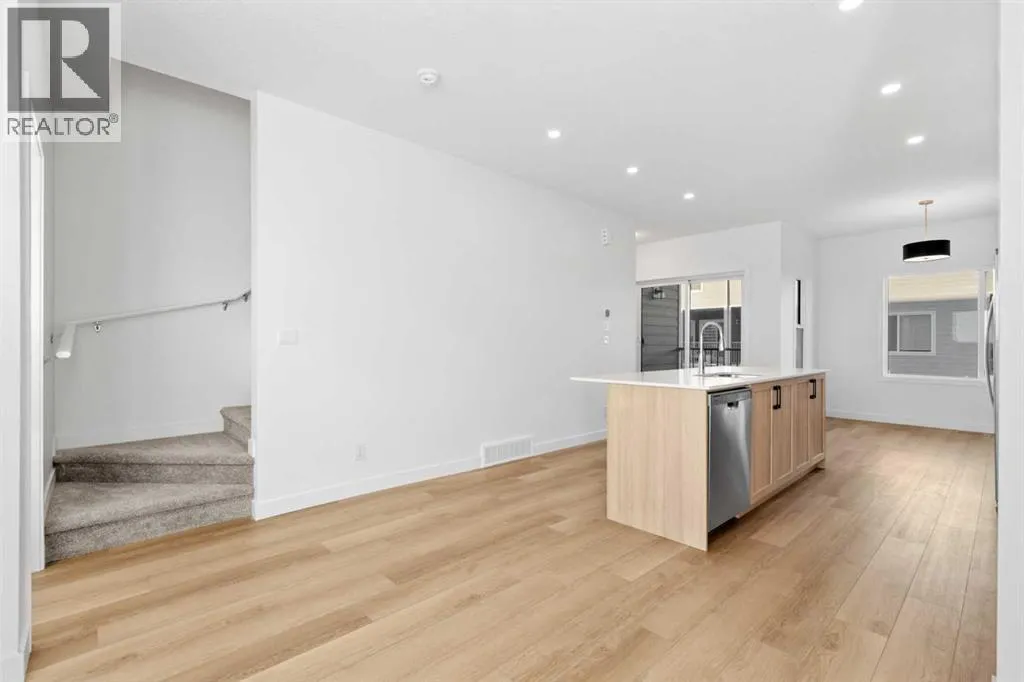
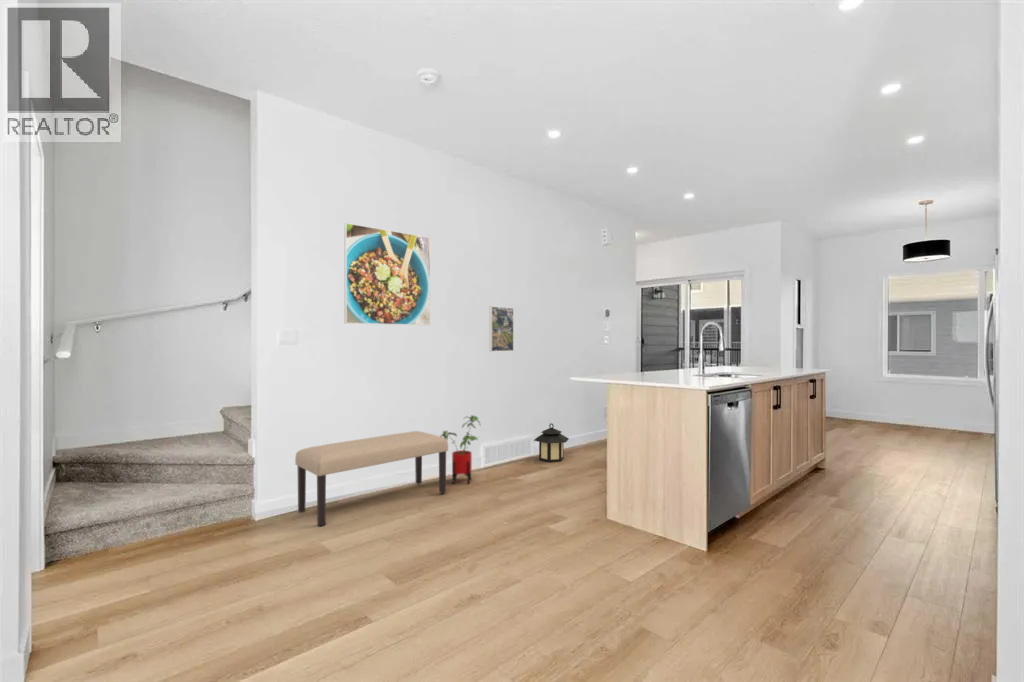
+ house plant (464, 448)
+ lantern (551, 441)
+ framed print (390, 277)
+ bench (373, 465)
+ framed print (501, 329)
